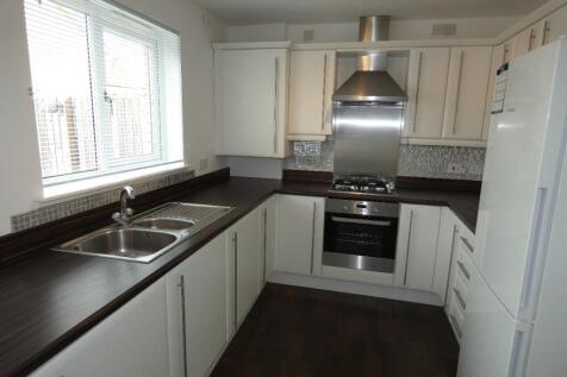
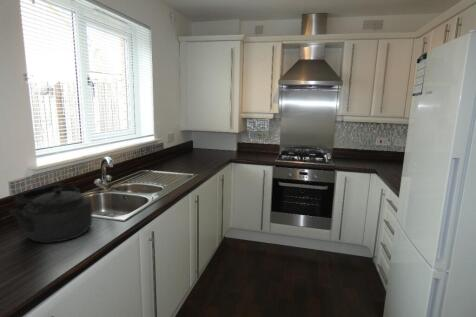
+ kettle (56, 211)
